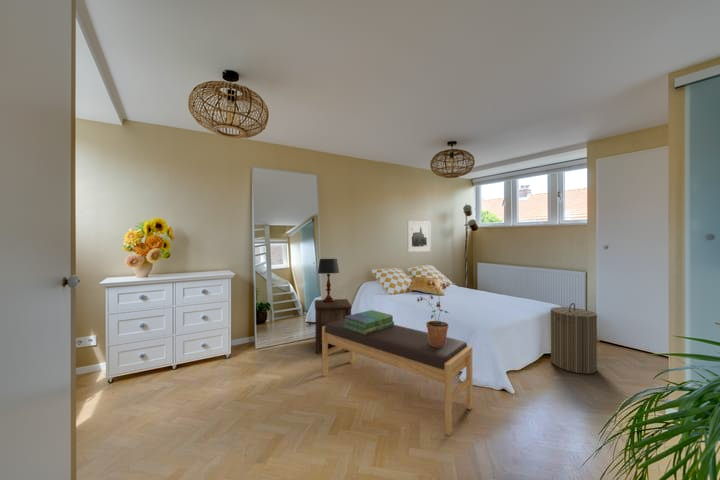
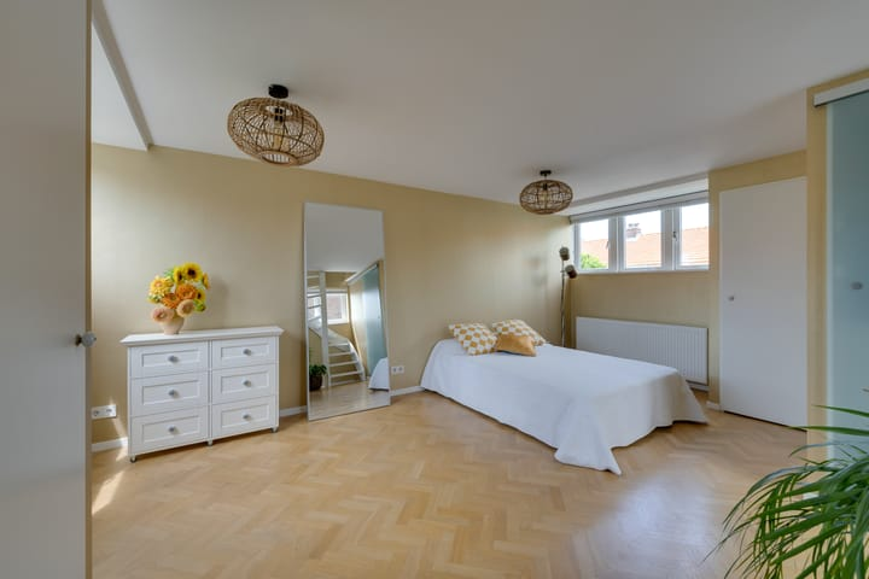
- bench (389, 360)
- stack of books (368, 321)
- laundry hamper (572, 334)
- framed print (419, 236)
- table lamp (328, 280)
- potted plant (435, 311)
- nightstand (330, 322)
